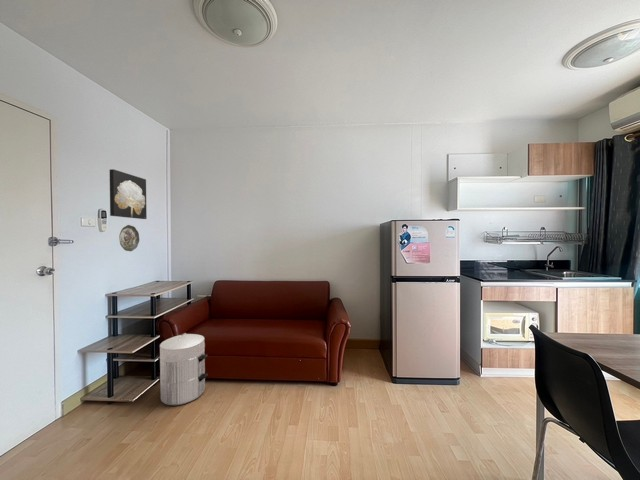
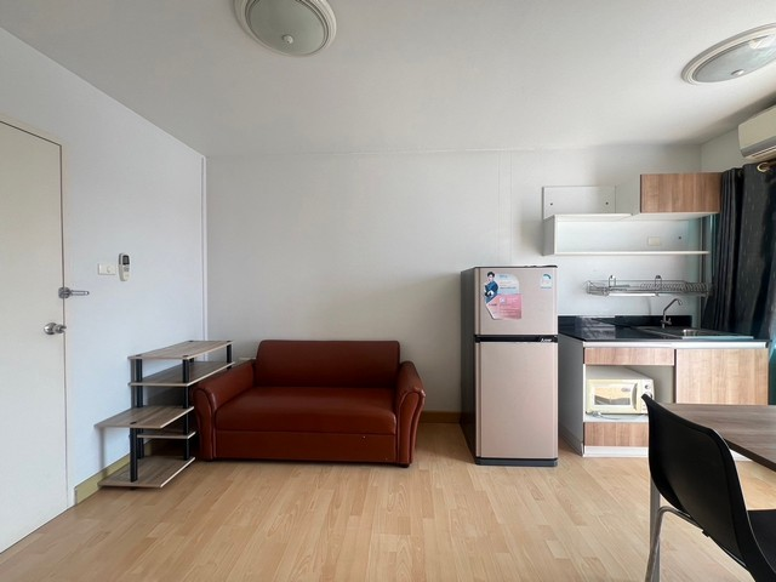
- wall art (129, 196)
- waste bin (183, 364)
- decorative plate (128, 238)
